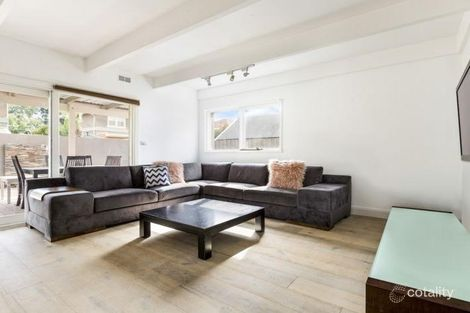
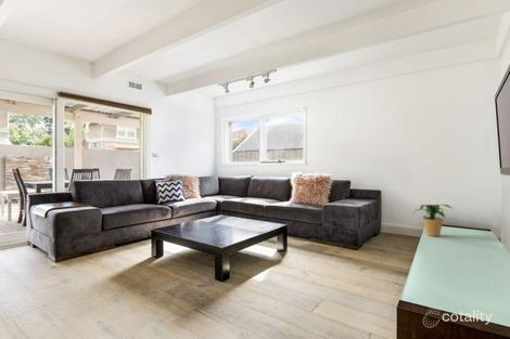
+ potted plant (433, 219)
